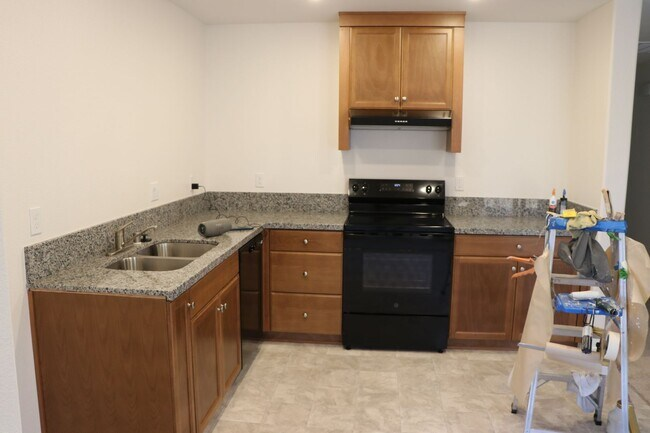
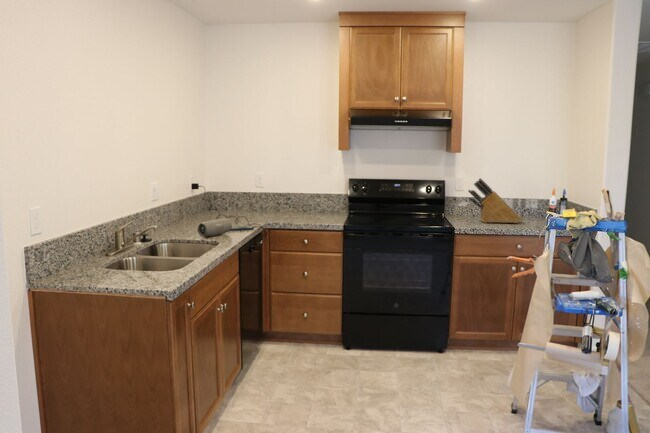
+ knife block (494, 200)
